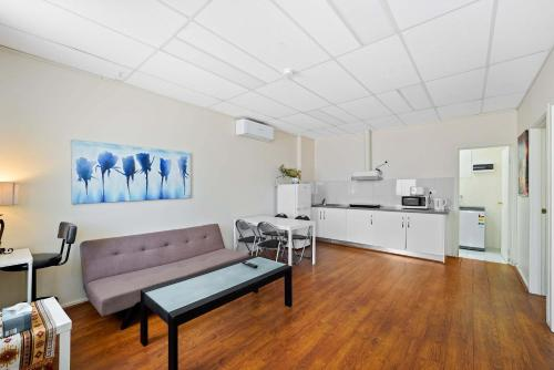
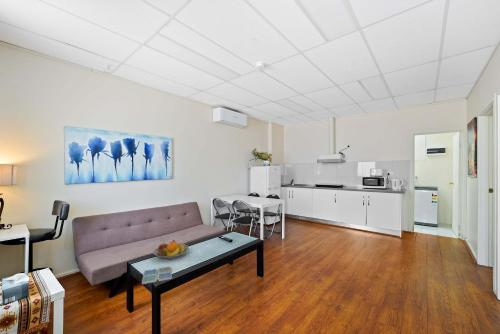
+ fruit bowl (171, 248)
+ drink coaster (156, 274)
